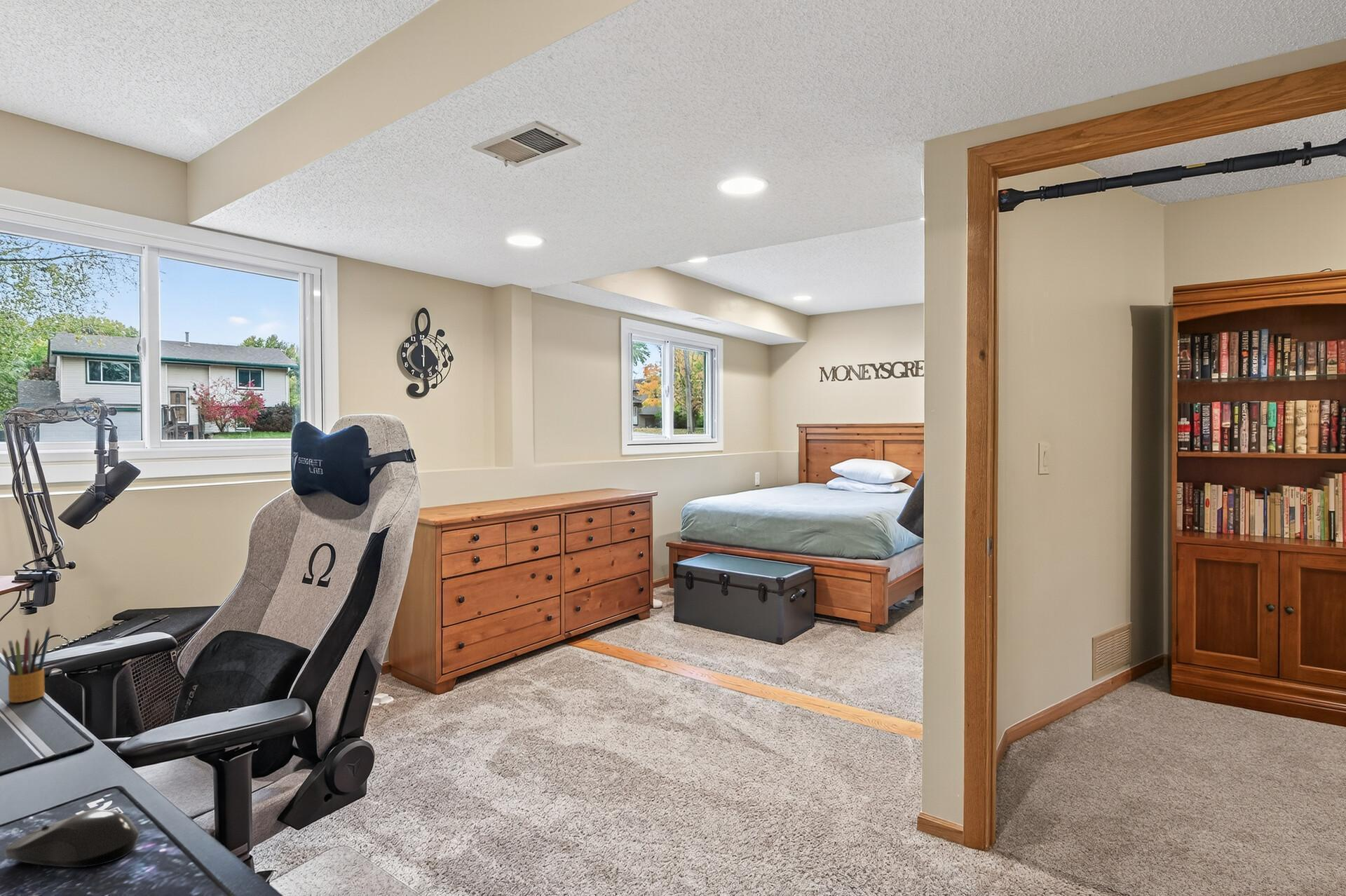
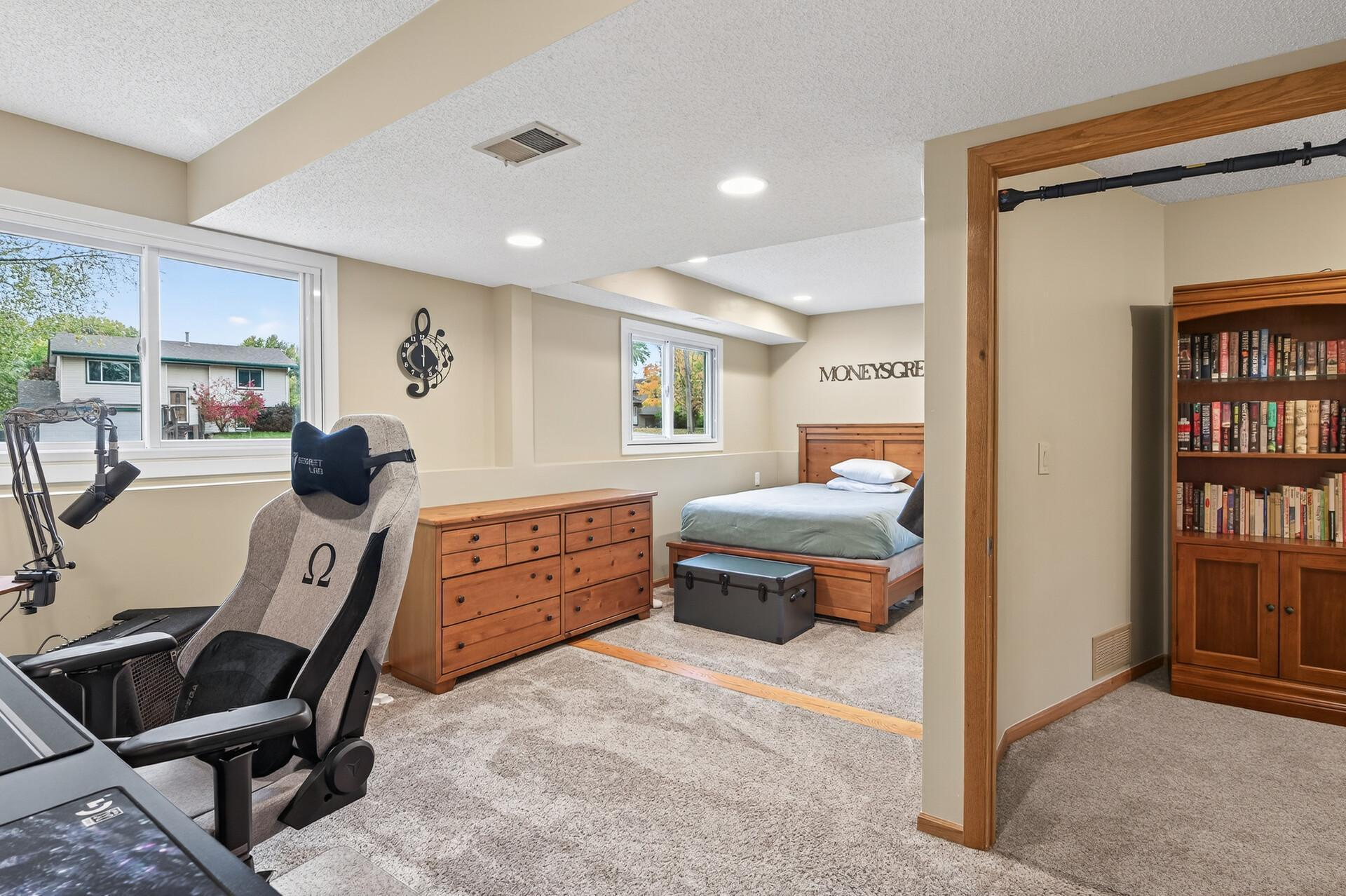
- computer mouse (73, 832)
- pencil box (28, 665)
